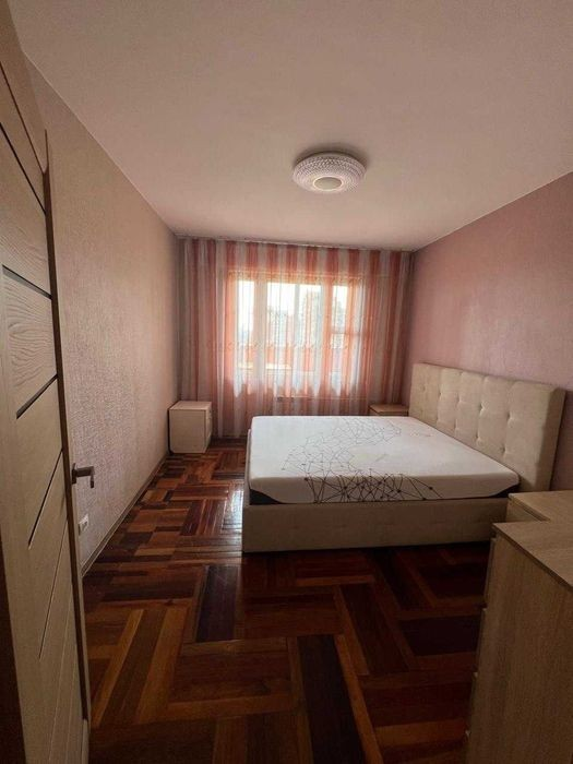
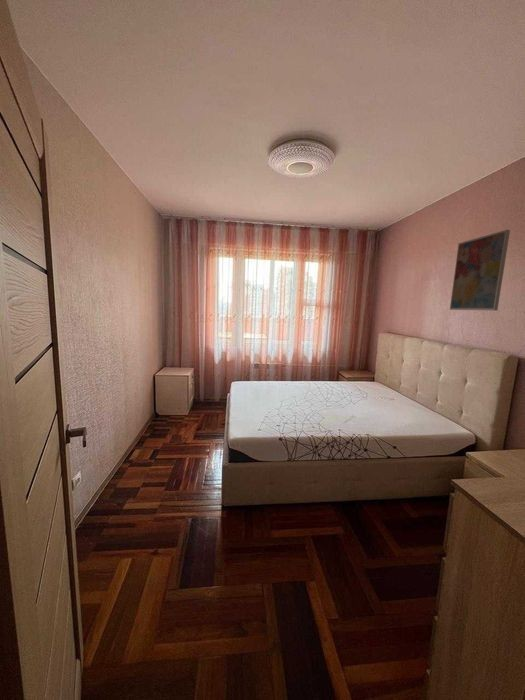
+ wall art (476, 274)
